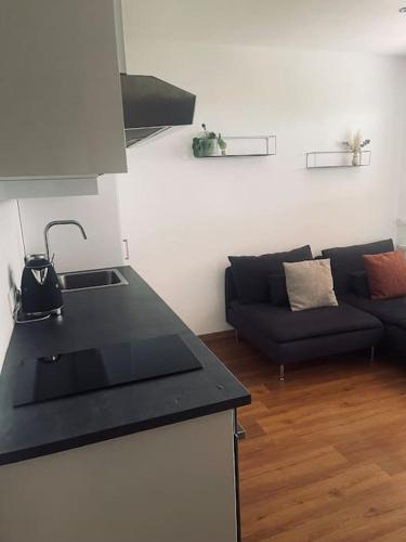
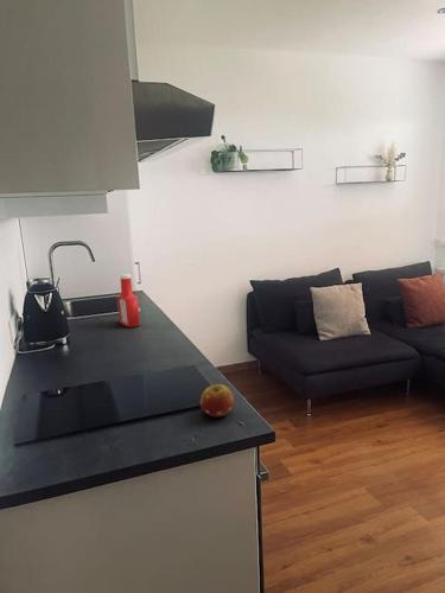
+ fruit (216, 400)
+ soap bottle (127, 299)
